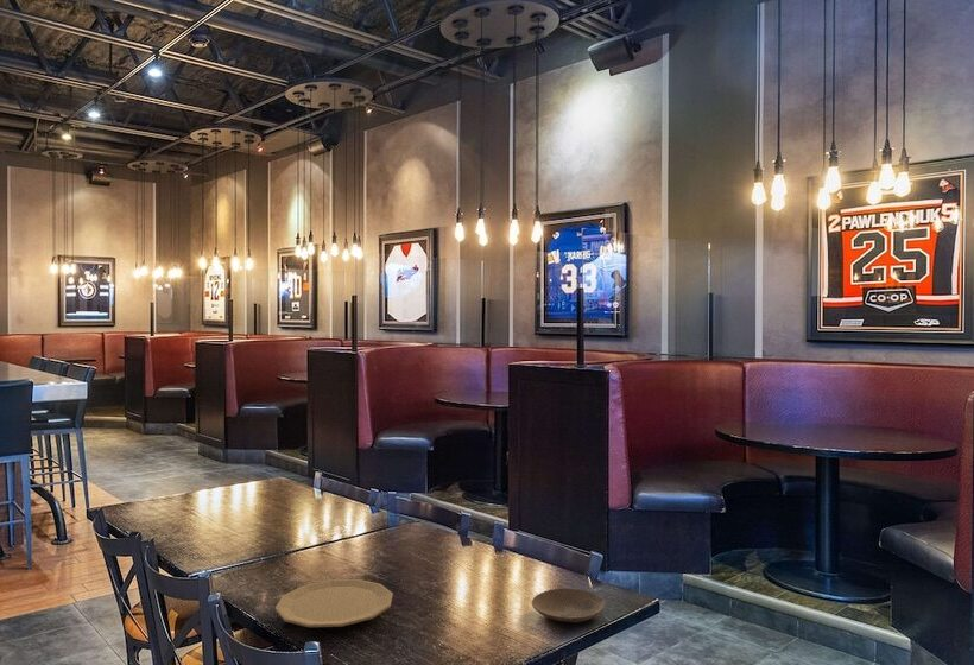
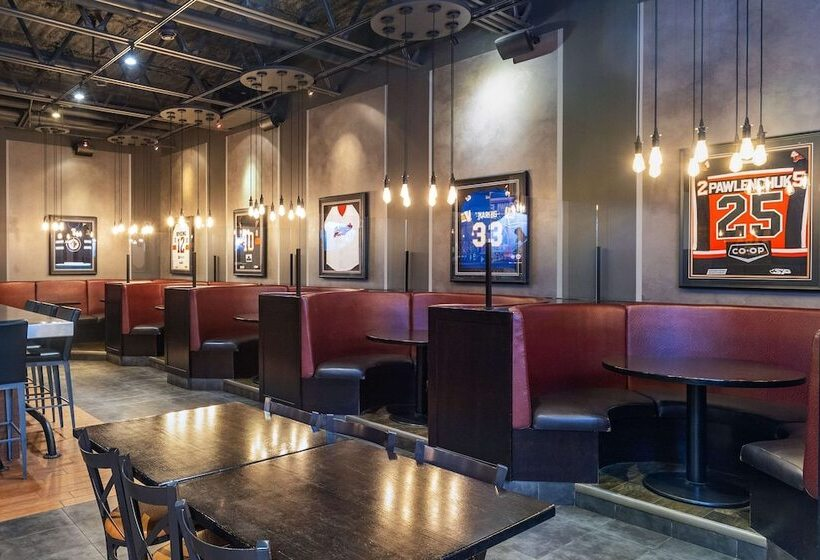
- plate (335, 606)
- plate (568, 608)
